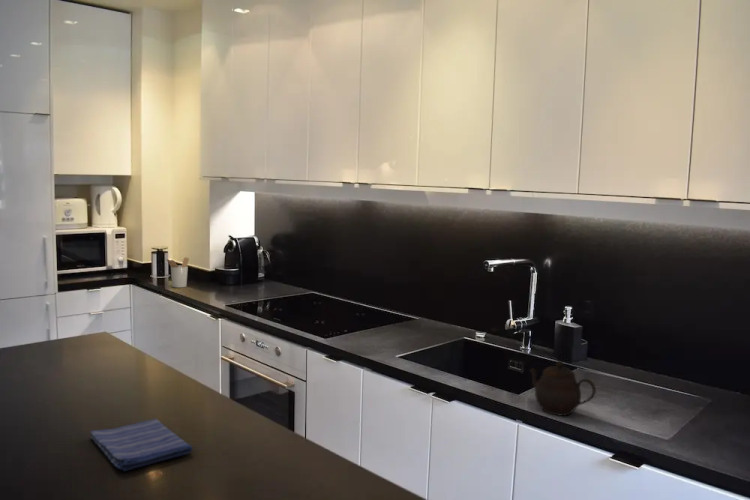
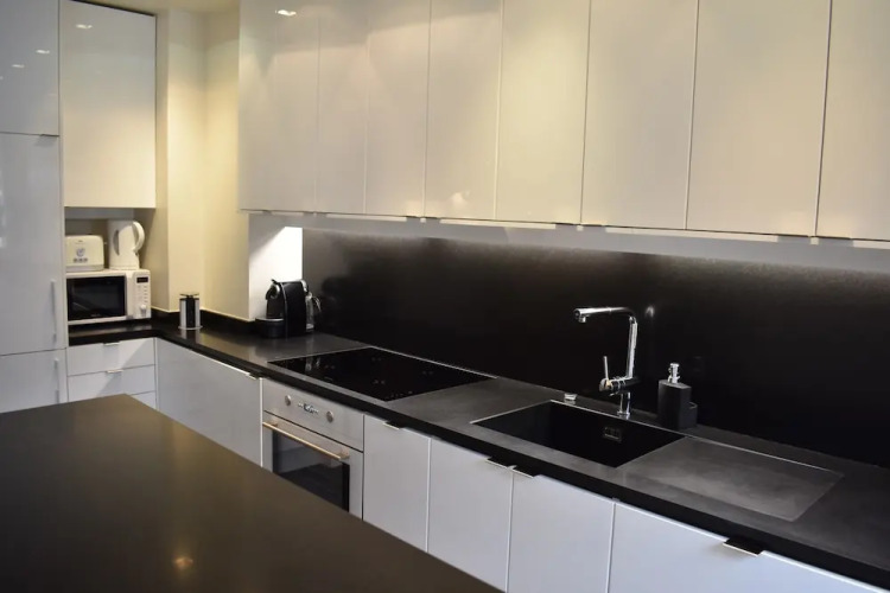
- utensil holder (176, 272)
- dish towel (140, 440)
- teapot (560, 386)
